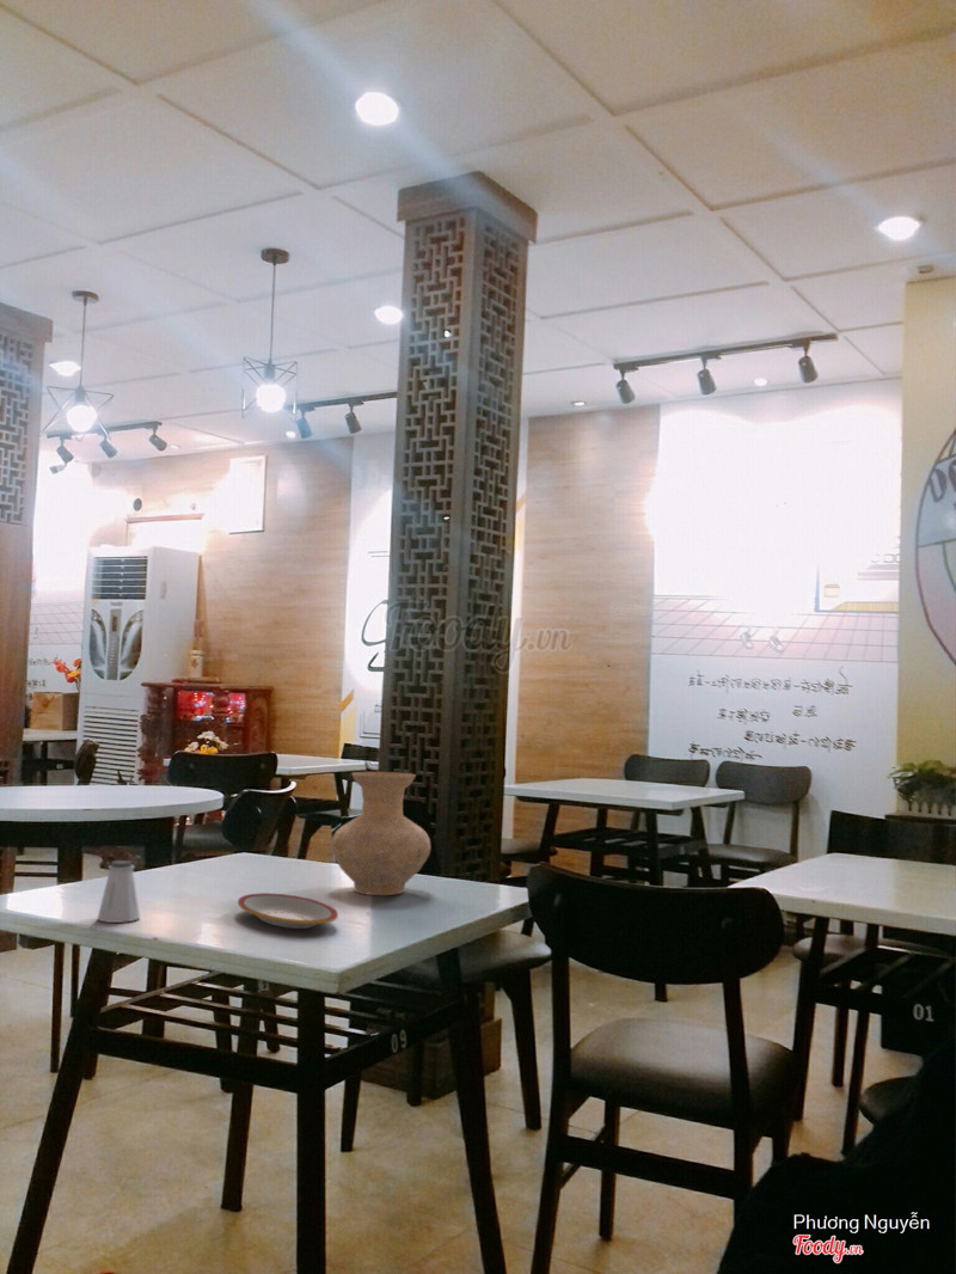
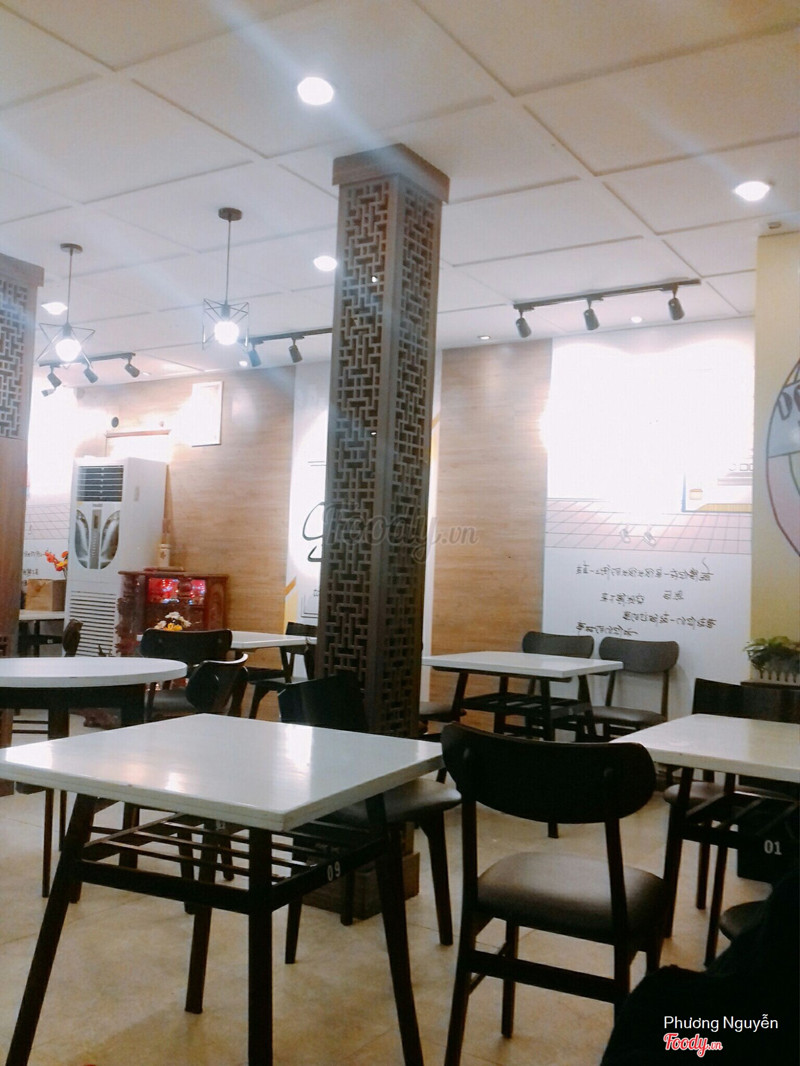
- saltshaker (120, 889)
- plate (286, 913)
- vase (381, 832)
